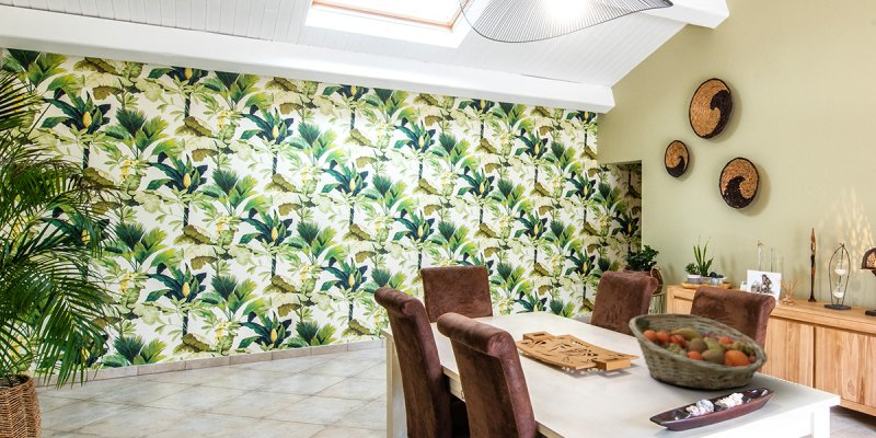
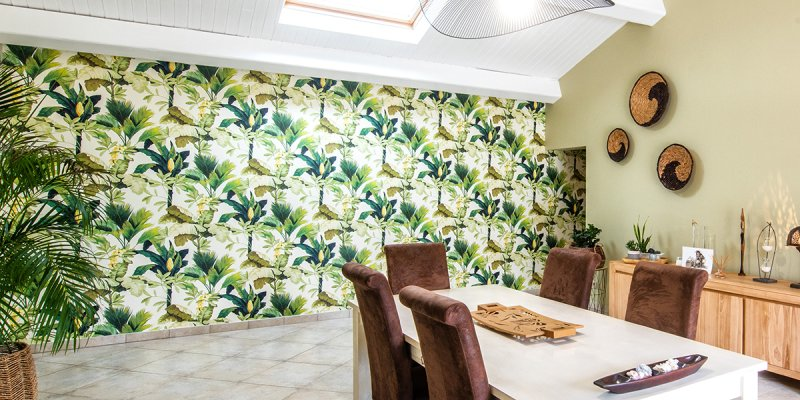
- fruit basket (694, 348)
